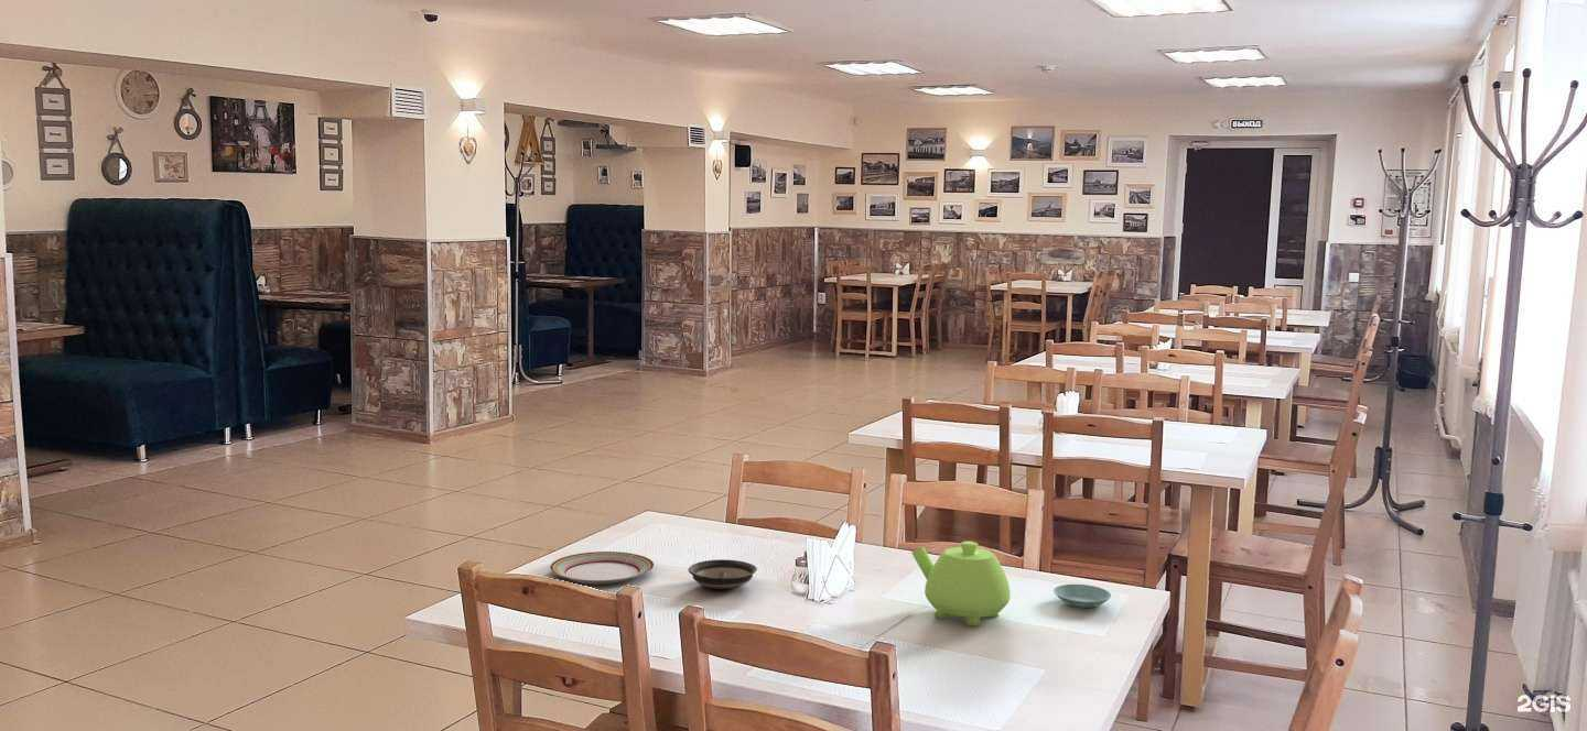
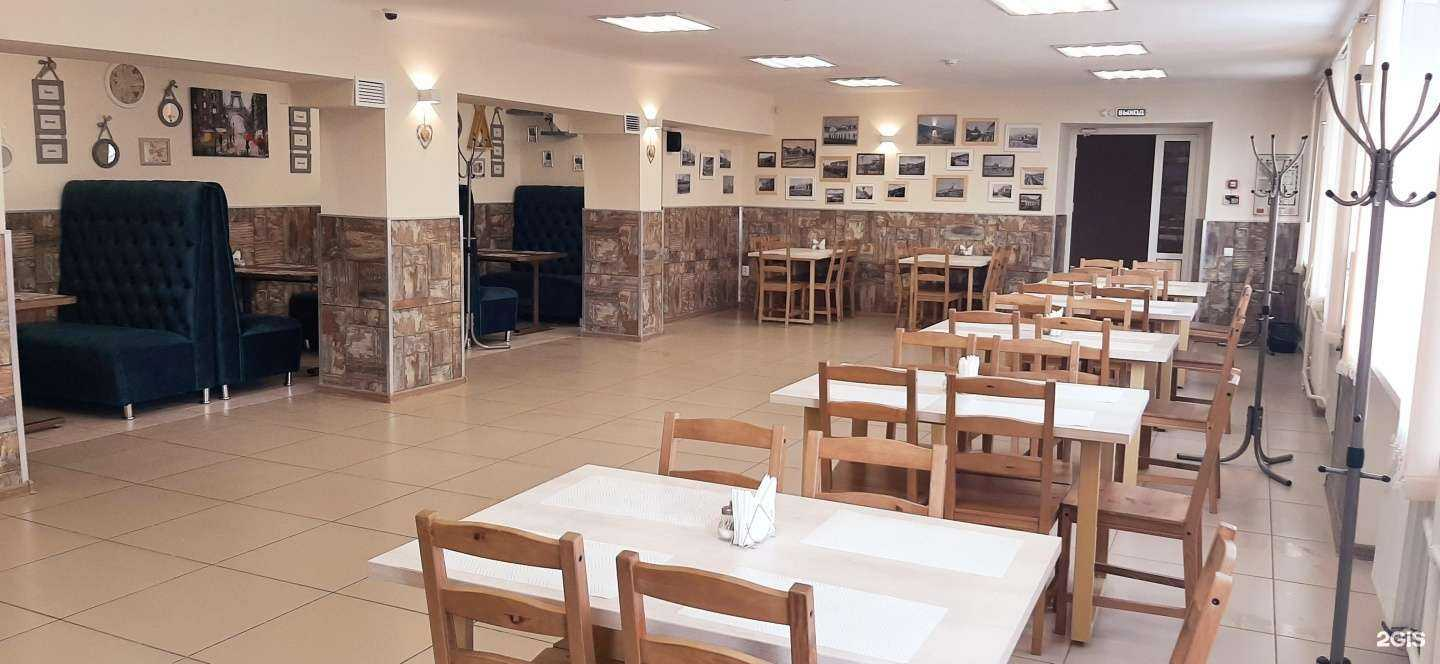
- plate (602, 569)
- teapot (957, 576)
- saucer (1081, 597)
- saucer (722, 576)
